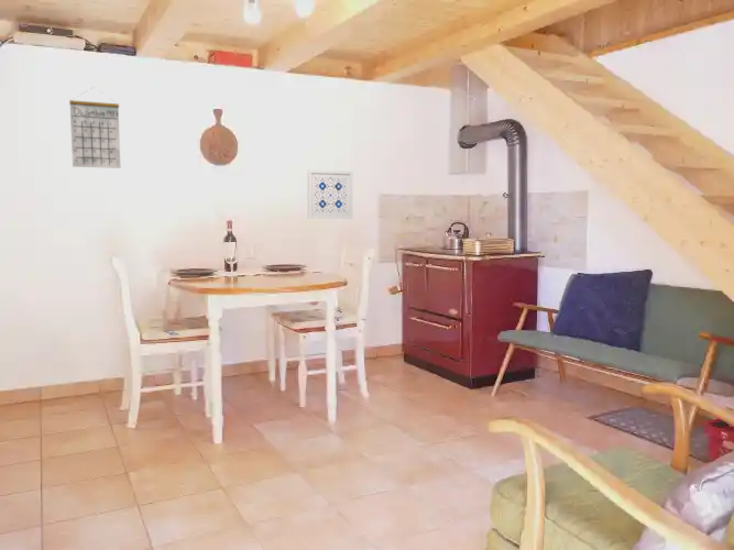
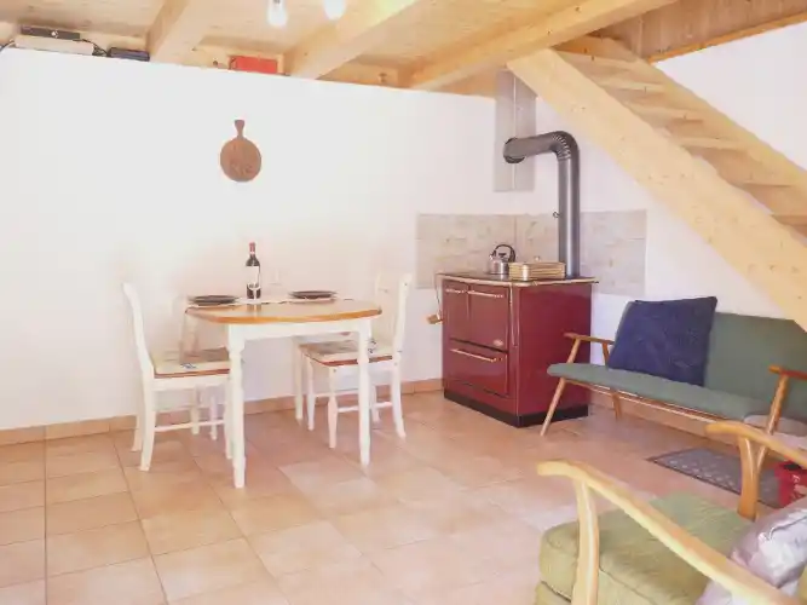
- wall art (330, 195)
- calendar (95, 127)
